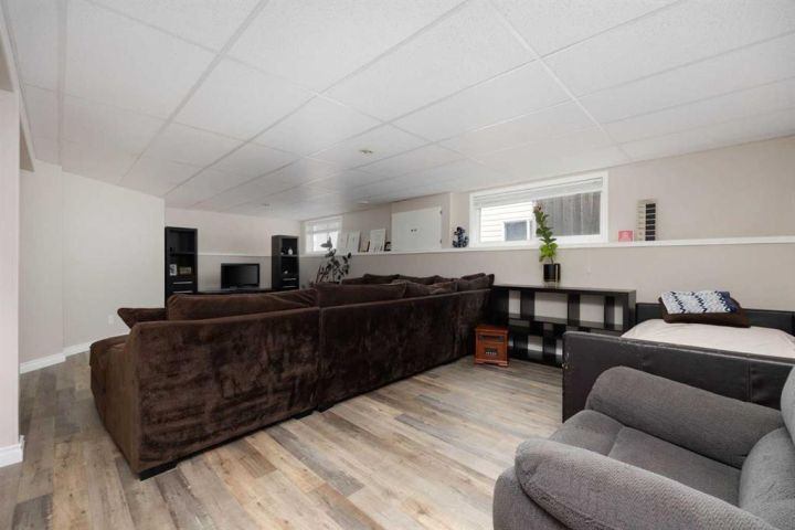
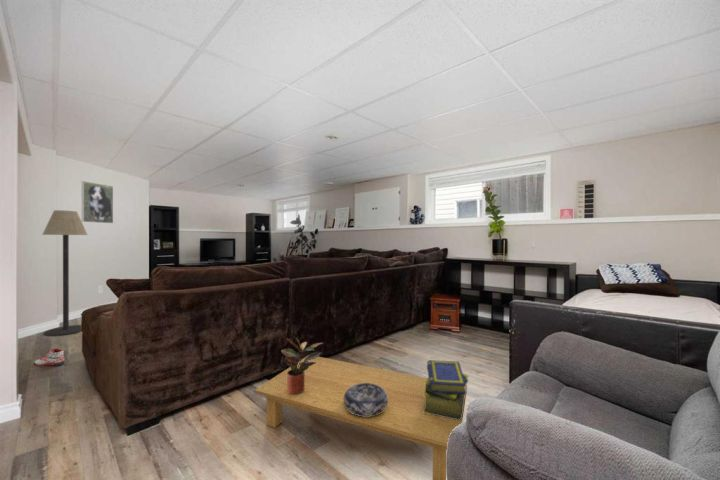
+ decorative bowl (365, 398)
+ floor lamp (65, 271)
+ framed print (98, 203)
+ stack of books (446, 386)
+ sneaker (49, 356)
+ potted plant (302, 362)
+ coffee table (362, 416)
